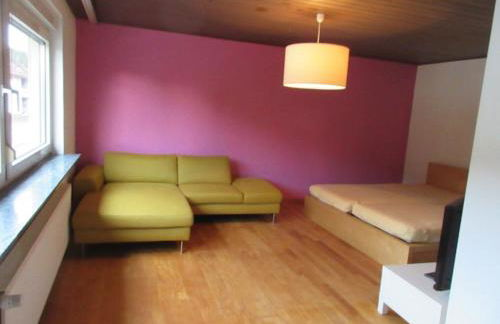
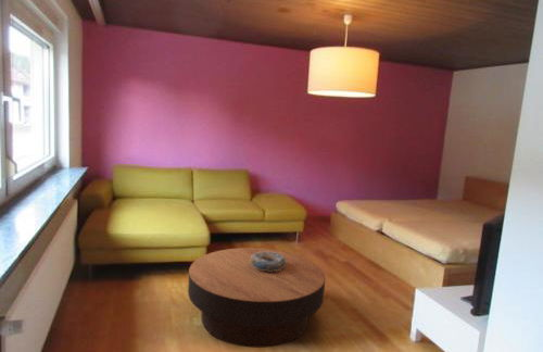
+ coffee table (255, 293)
+ decorative bowl (268, 261)
